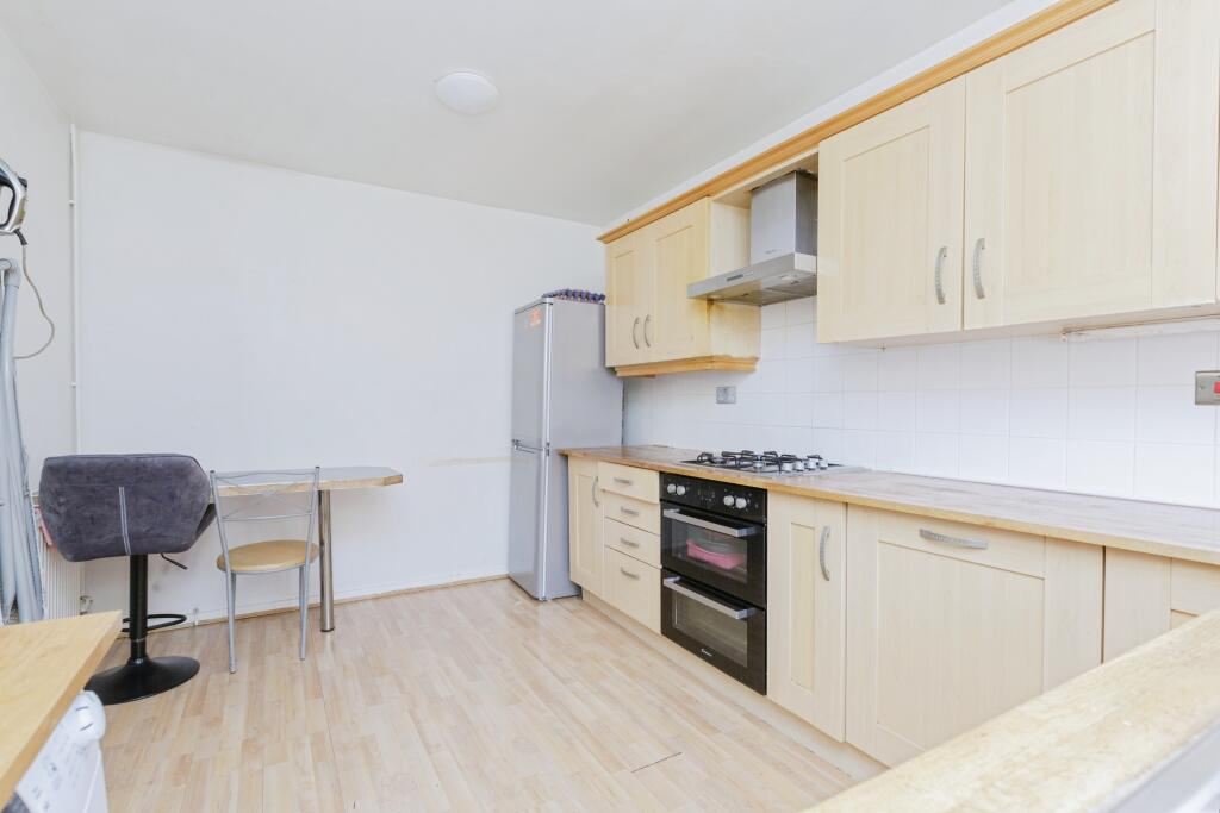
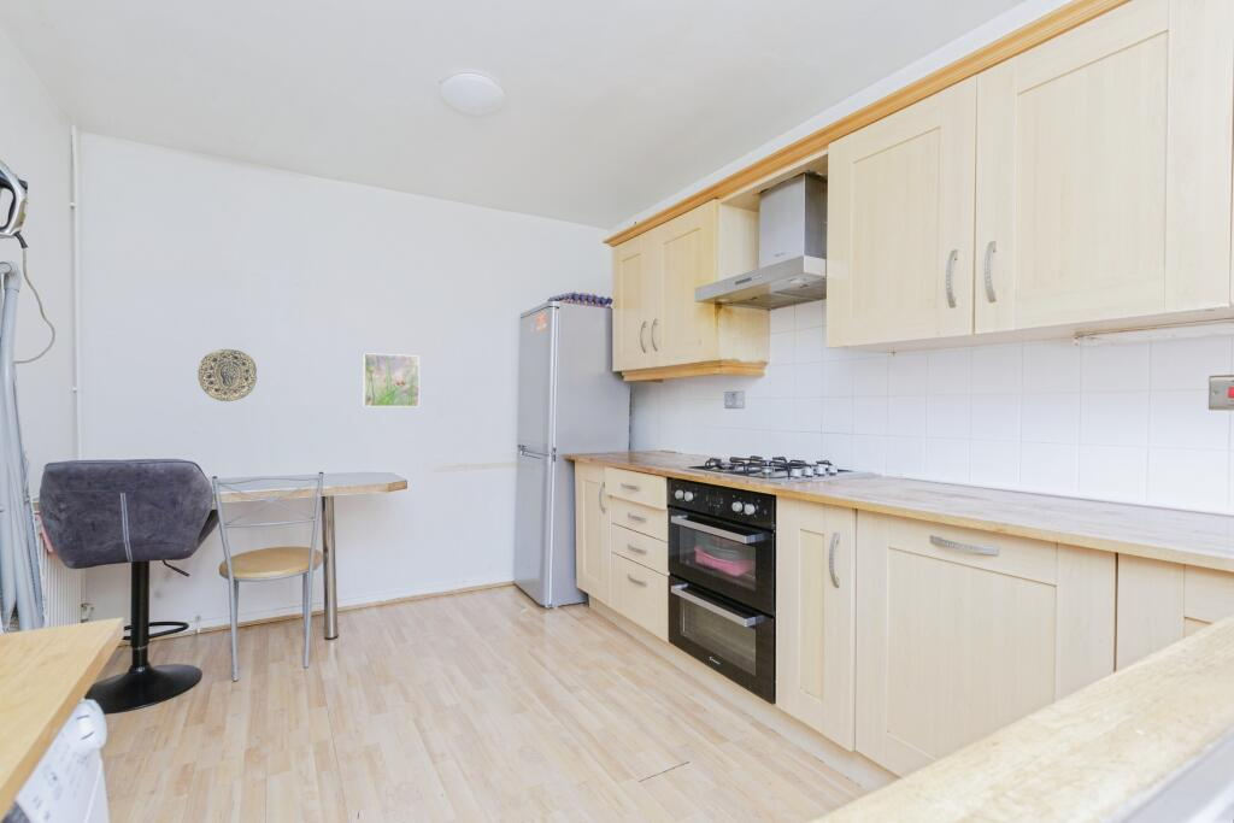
+ decorative plate (228, 375)
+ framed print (392, 381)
